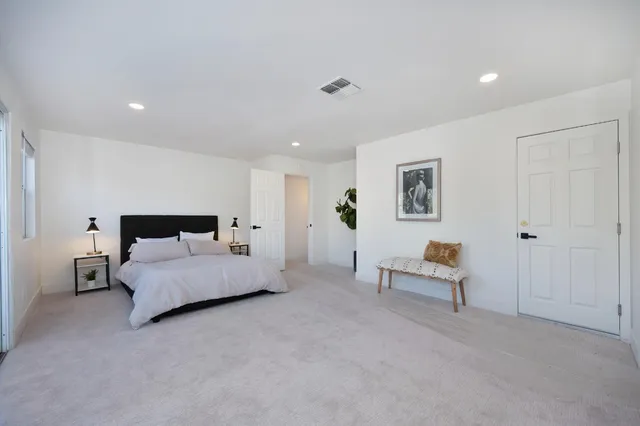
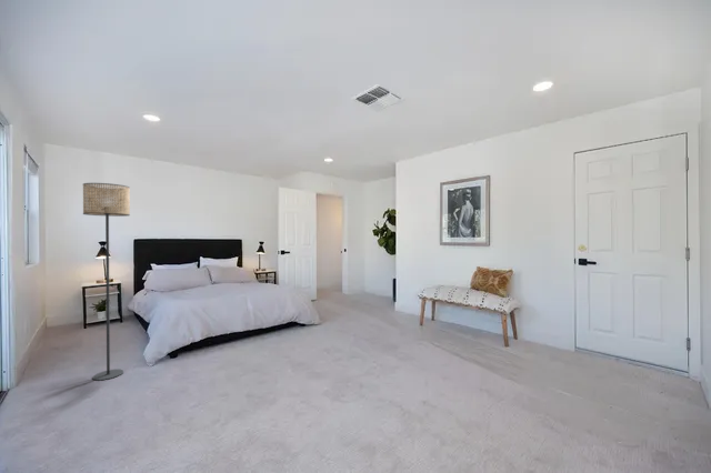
+ floor lamp (107, 280)
